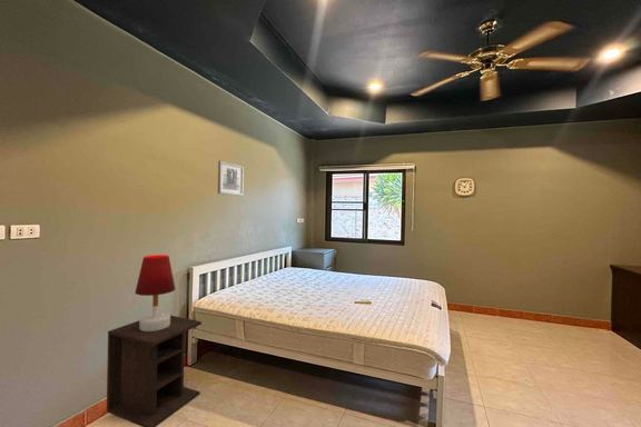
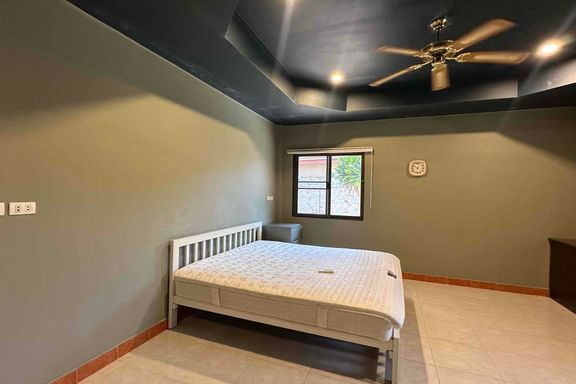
- nightstand (156, 364)
- wall art (230, 179)
- table lamp (155, 290)
